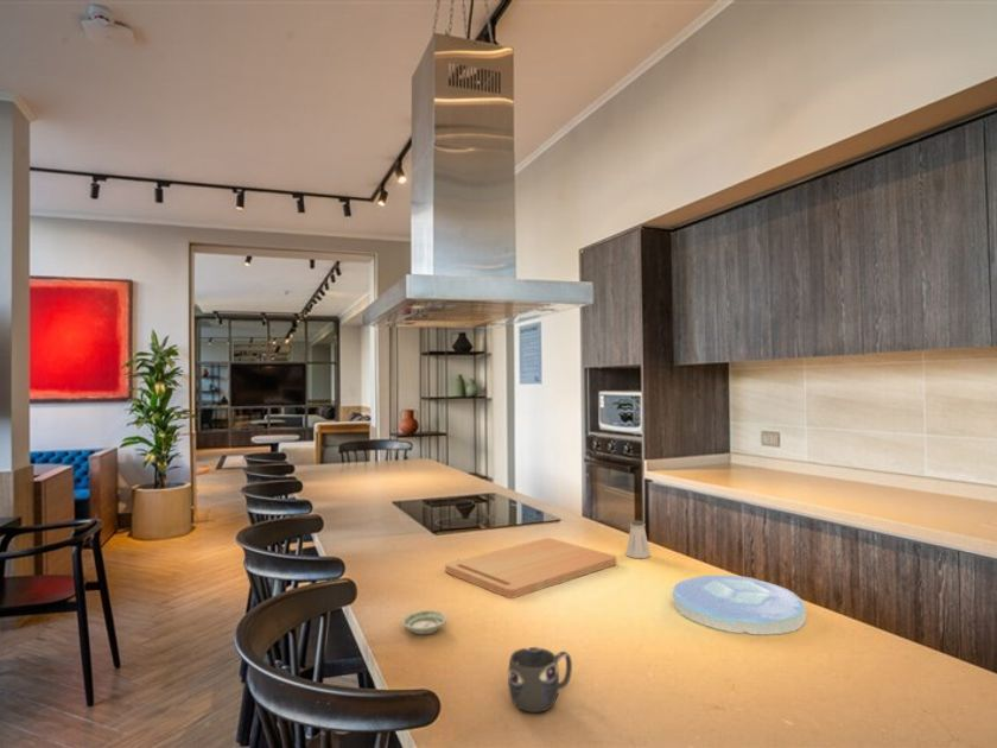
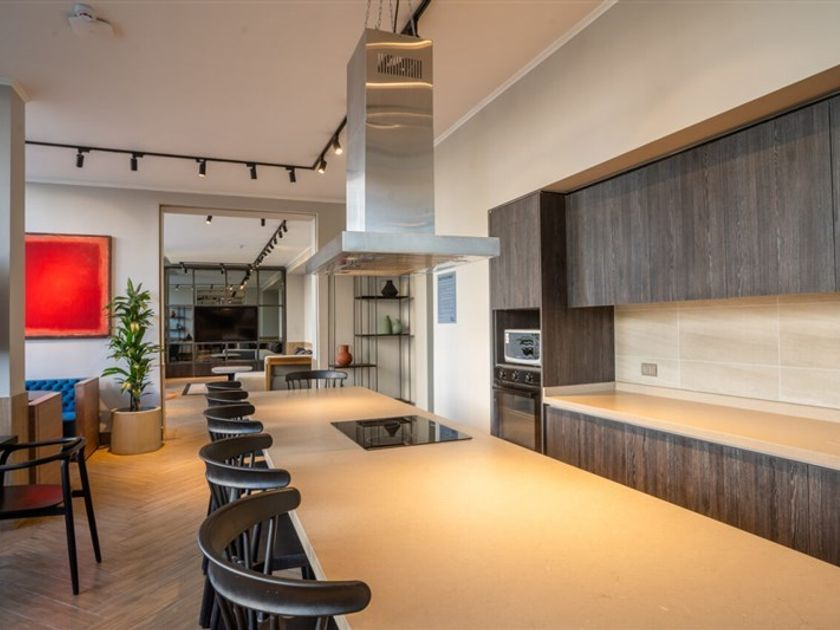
- saucer (424, 623)
- plate (737, 597)
- mug (542, 677)
- saltshaker (637, 538)
- cutting board (532, 563)
